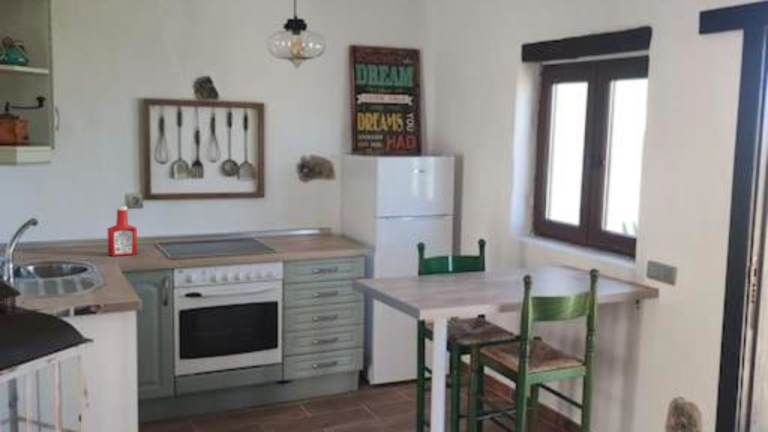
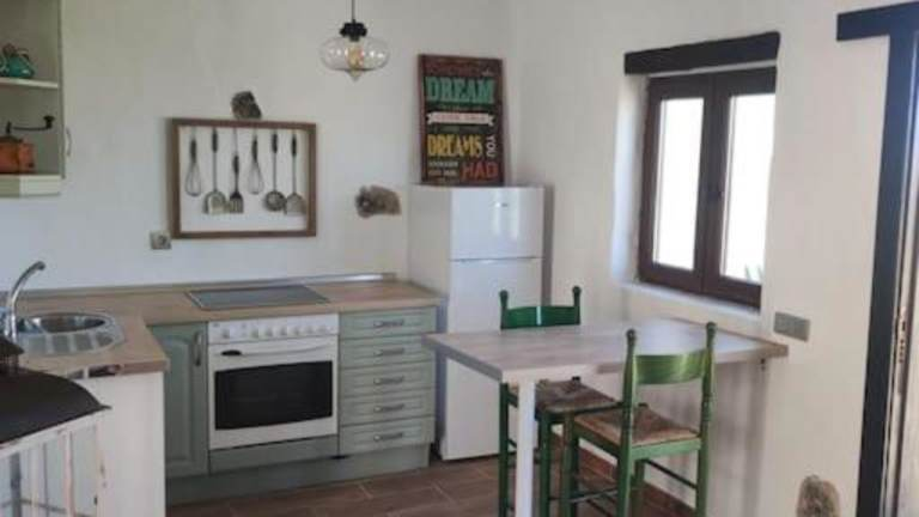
- soap bottle (122, 230)
